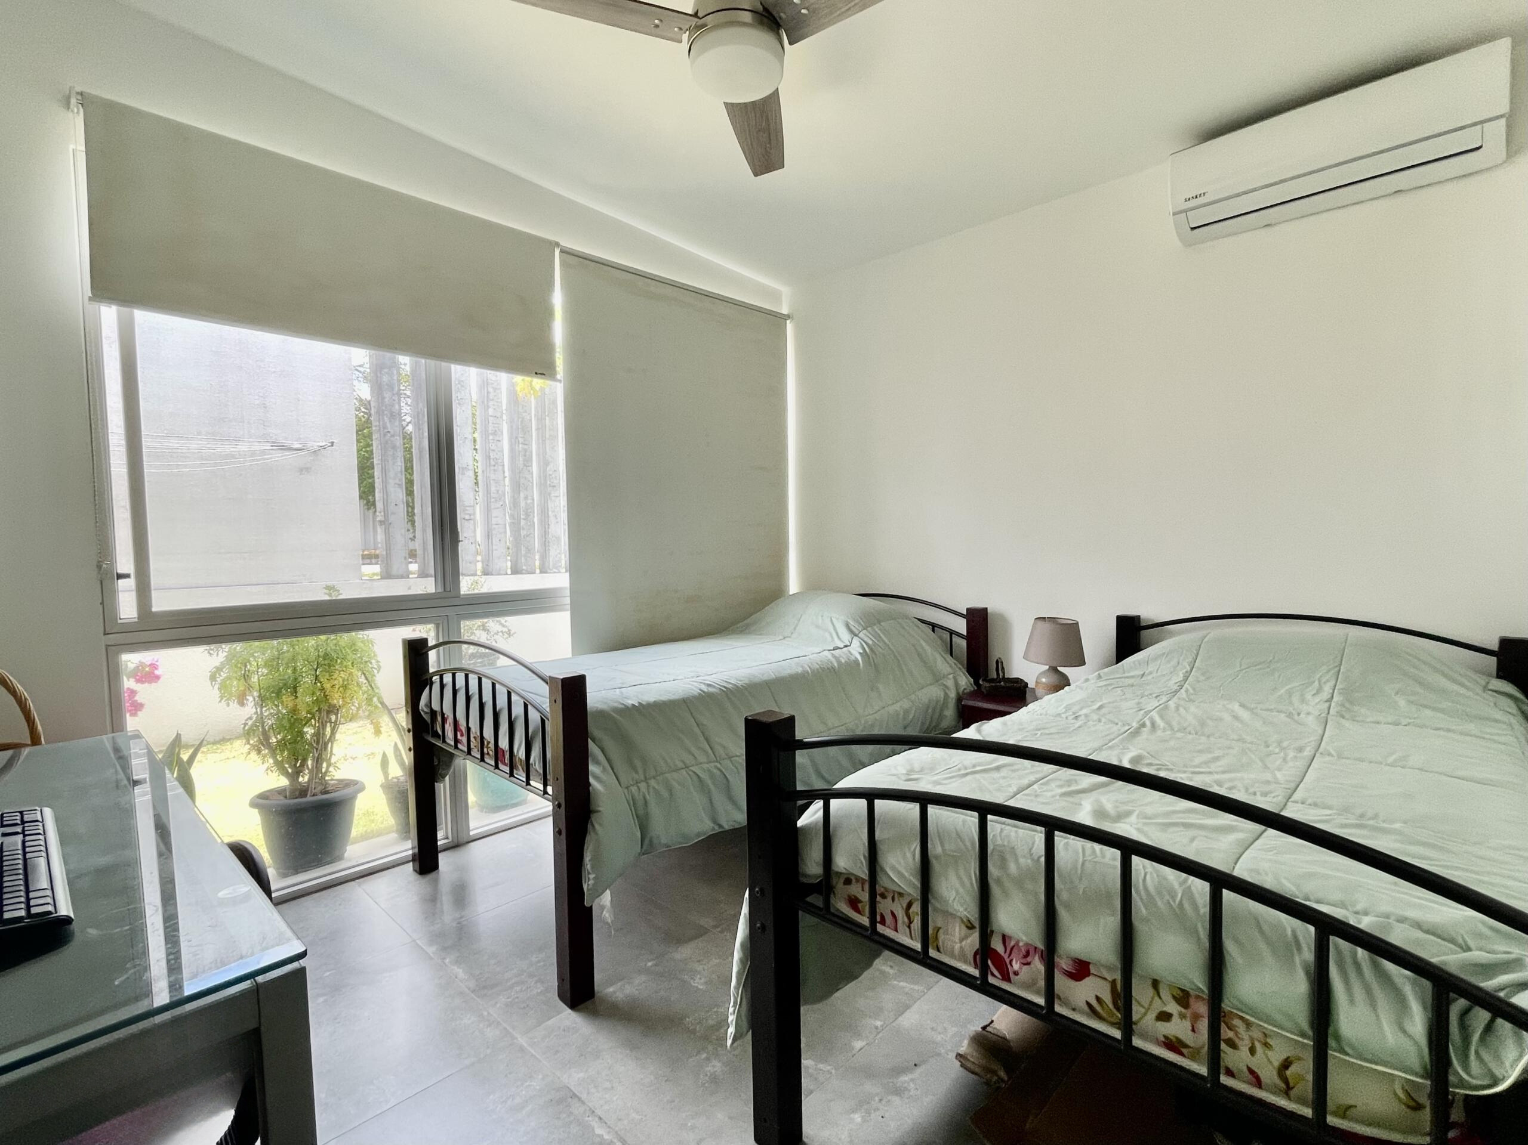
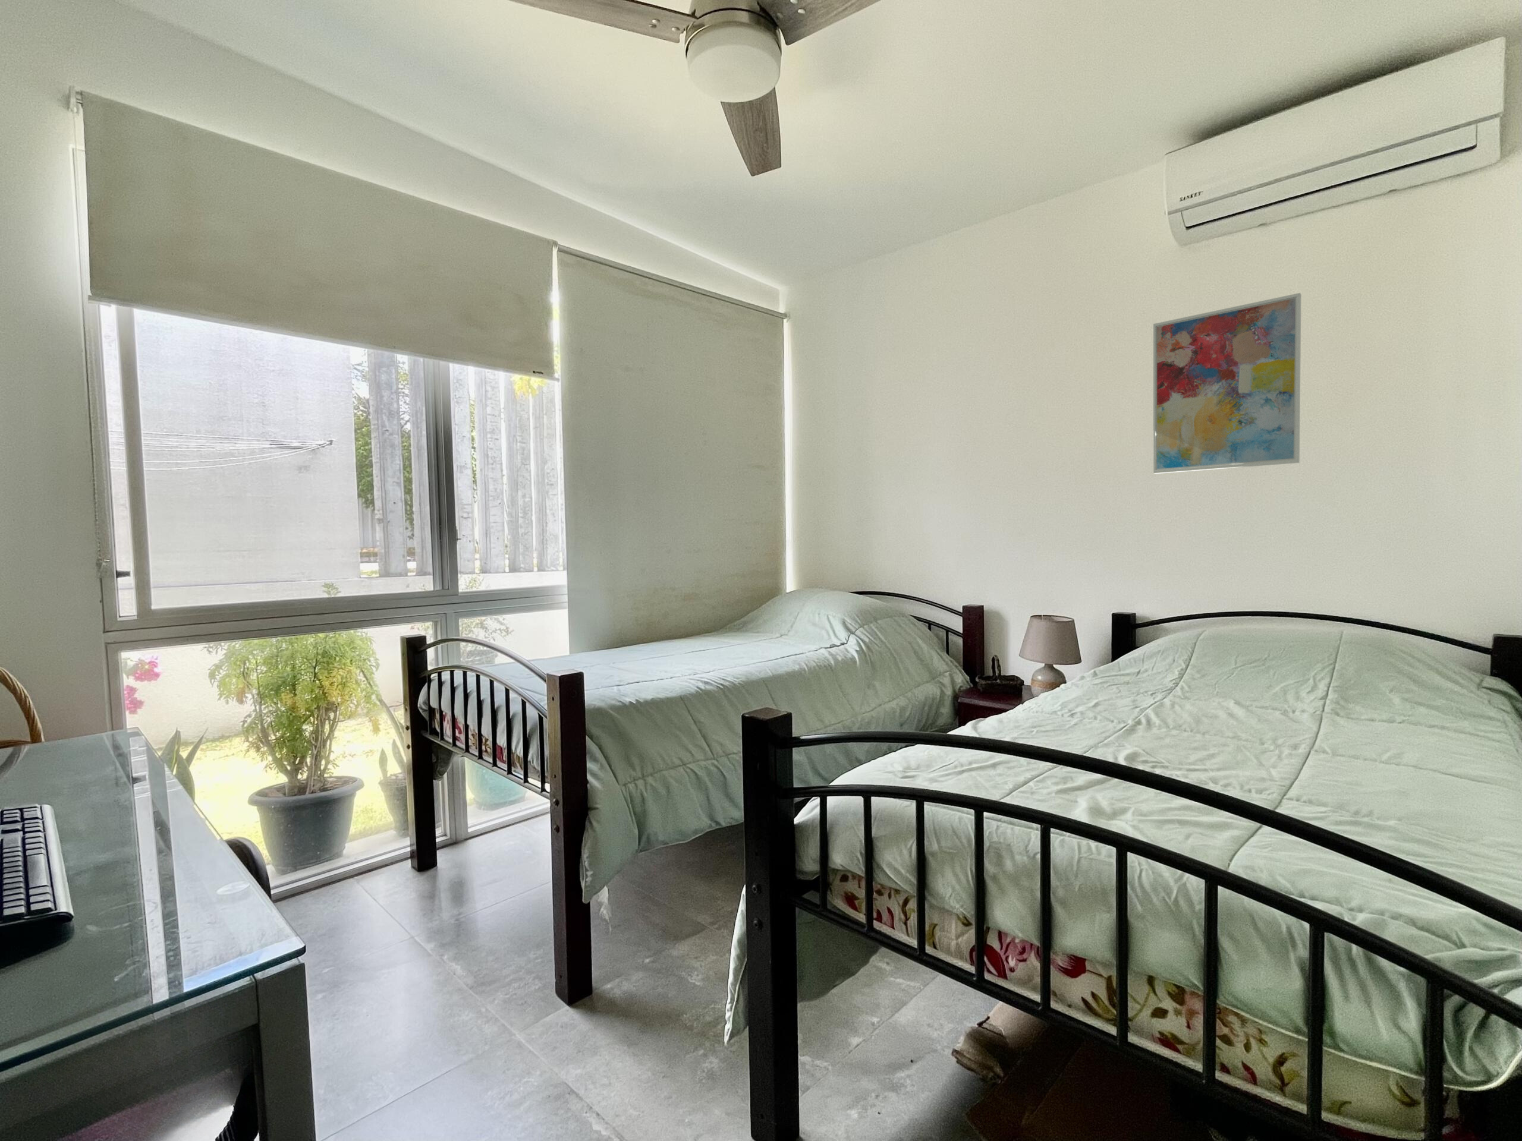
+ wall art (1222, 390)
